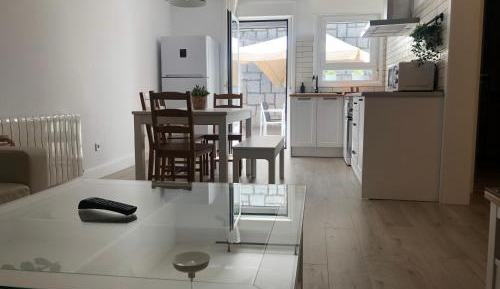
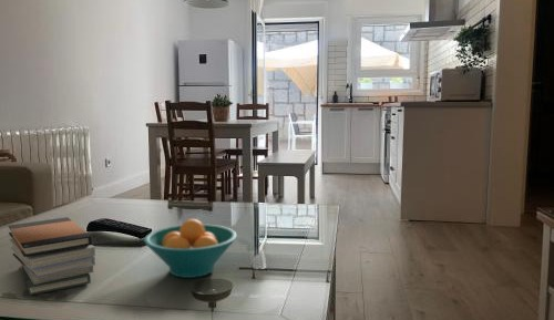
+ fruit bowl (191, 245)
+ book stack (51, 252)
